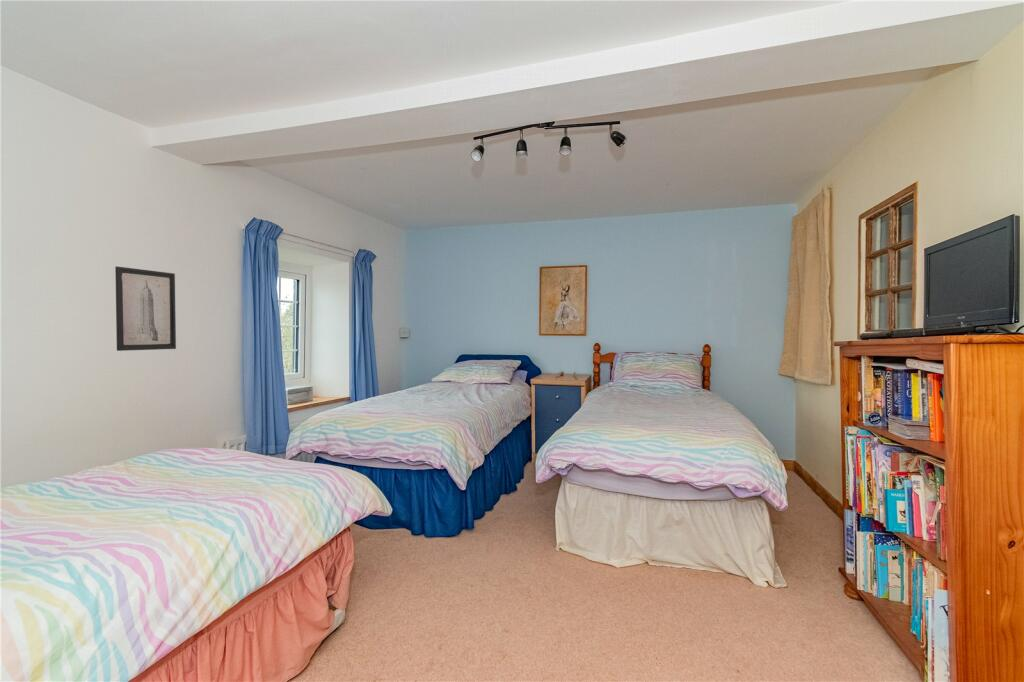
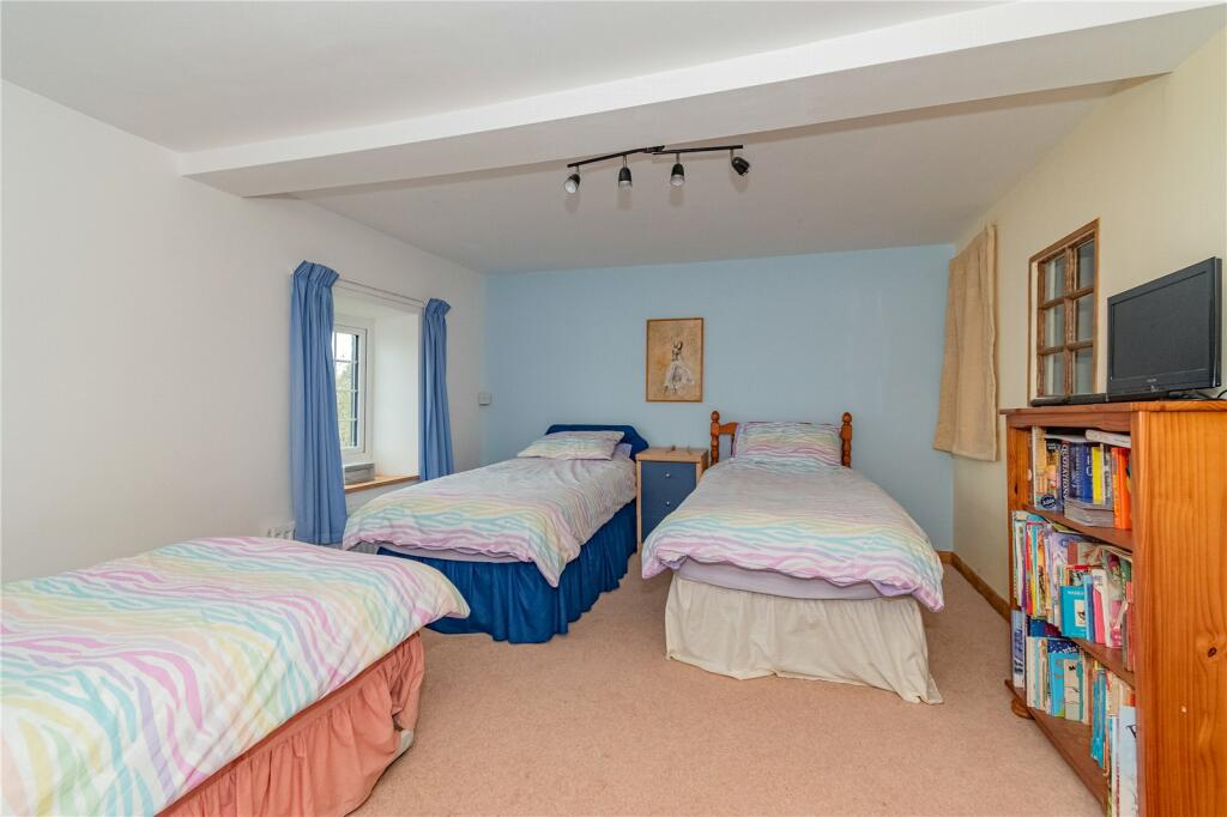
- wall art (147, 310)
